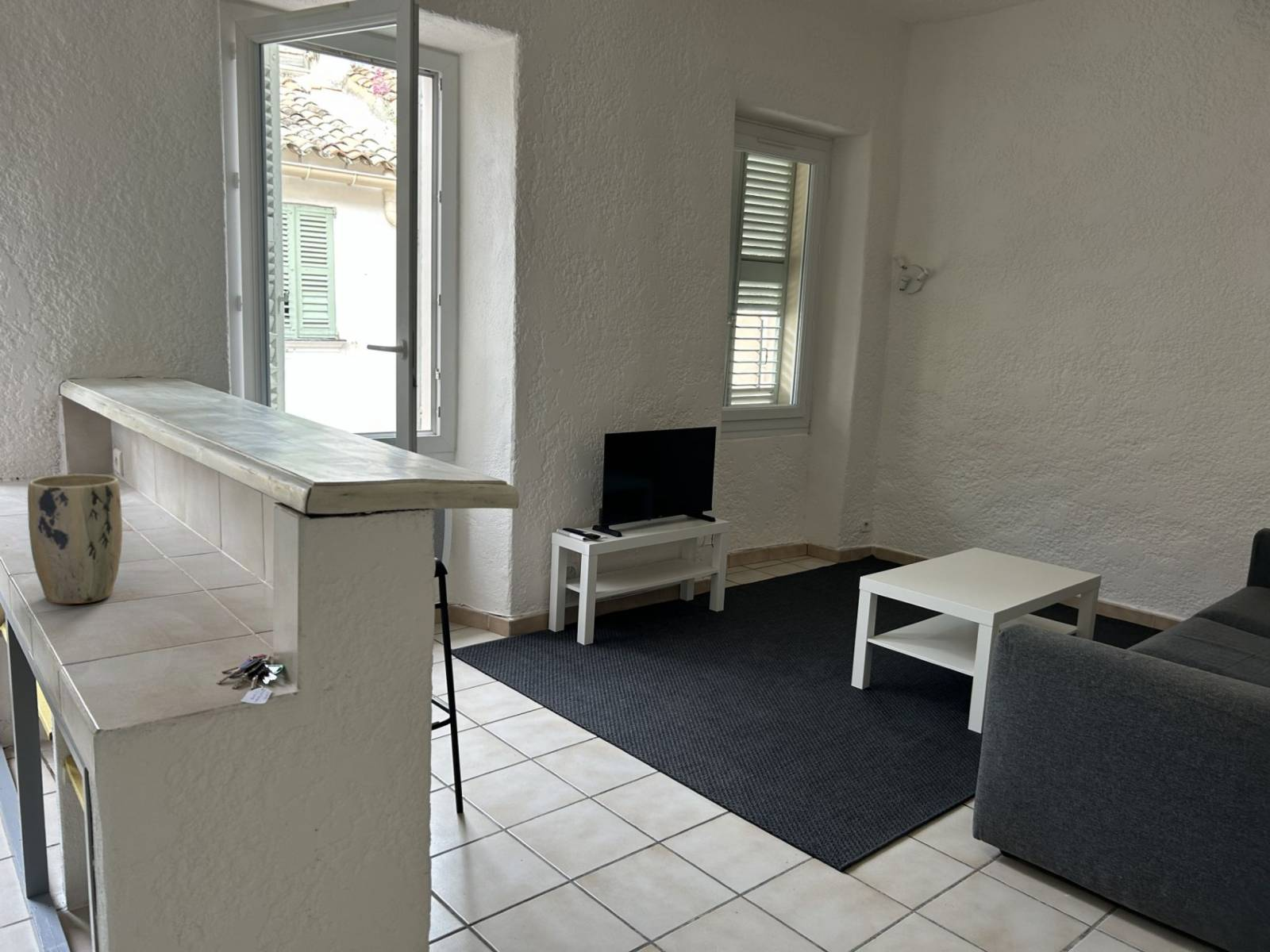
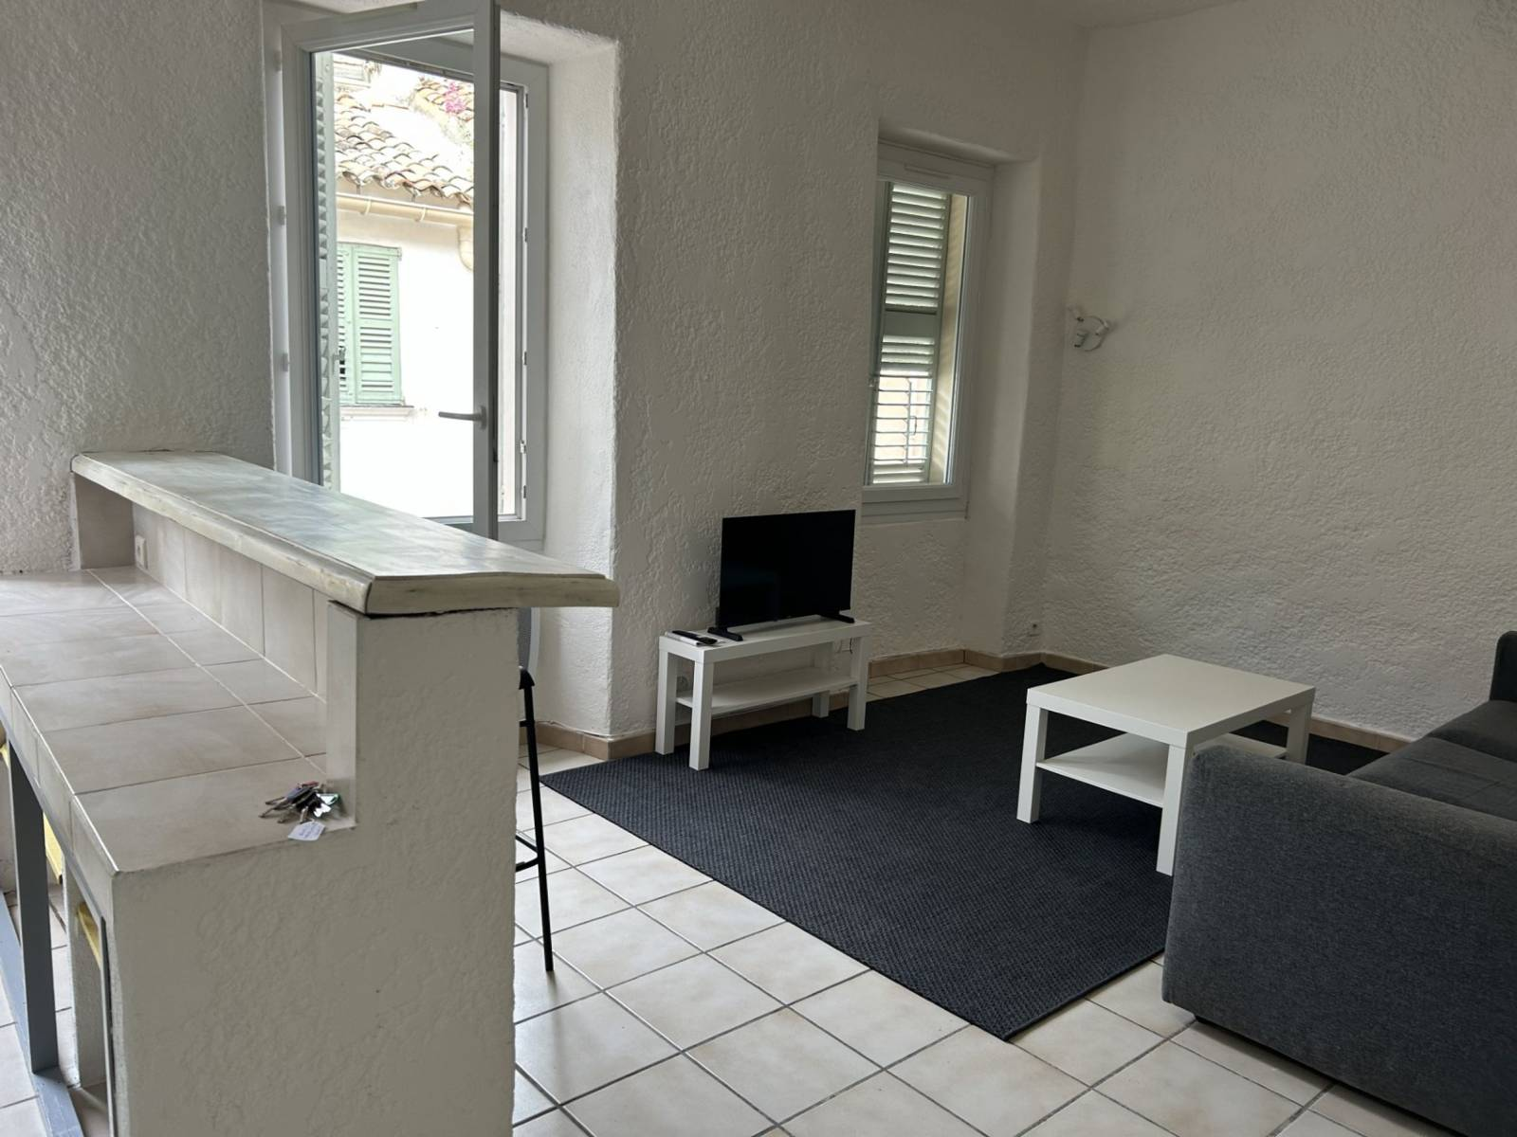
- plant pot (76, 539)
